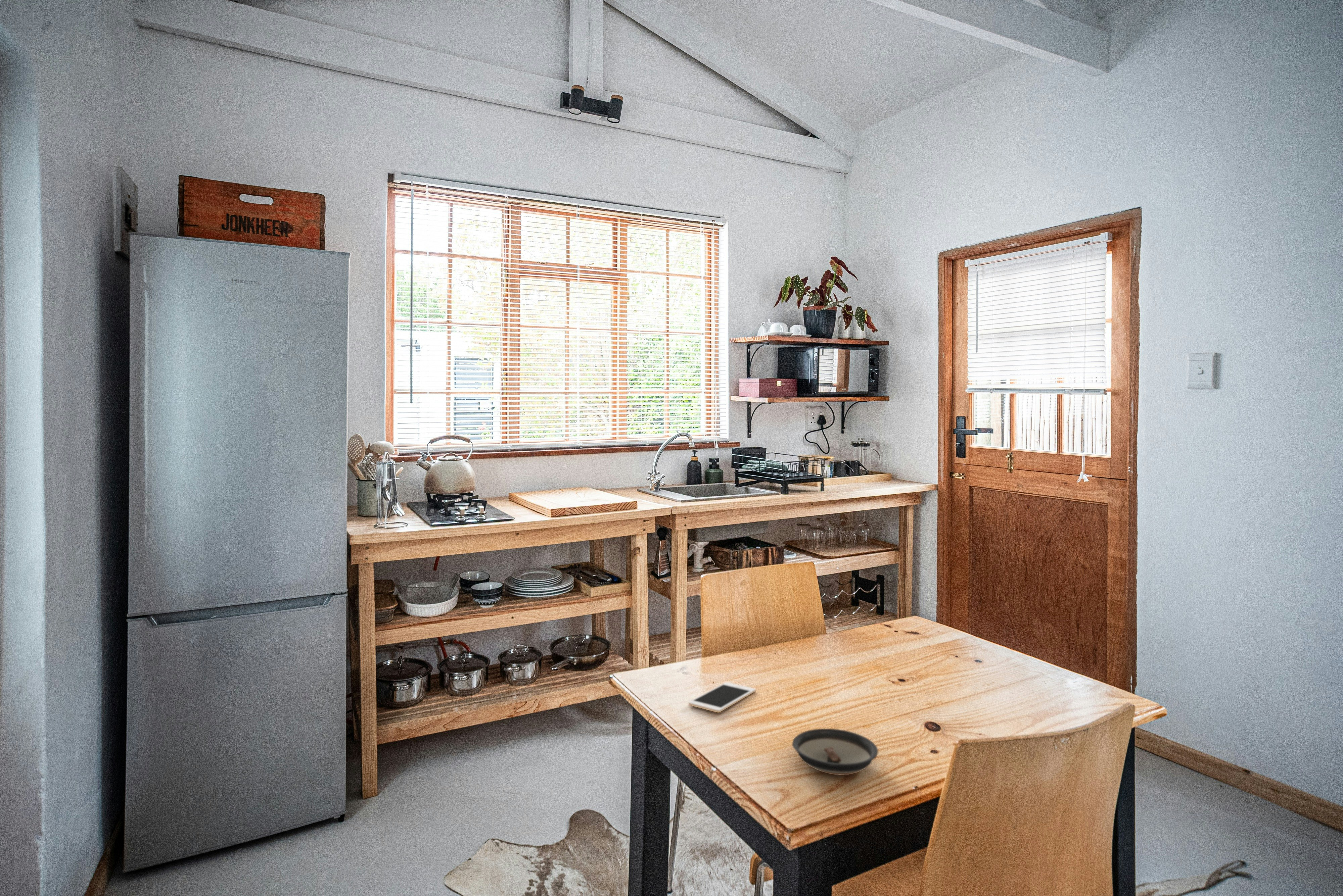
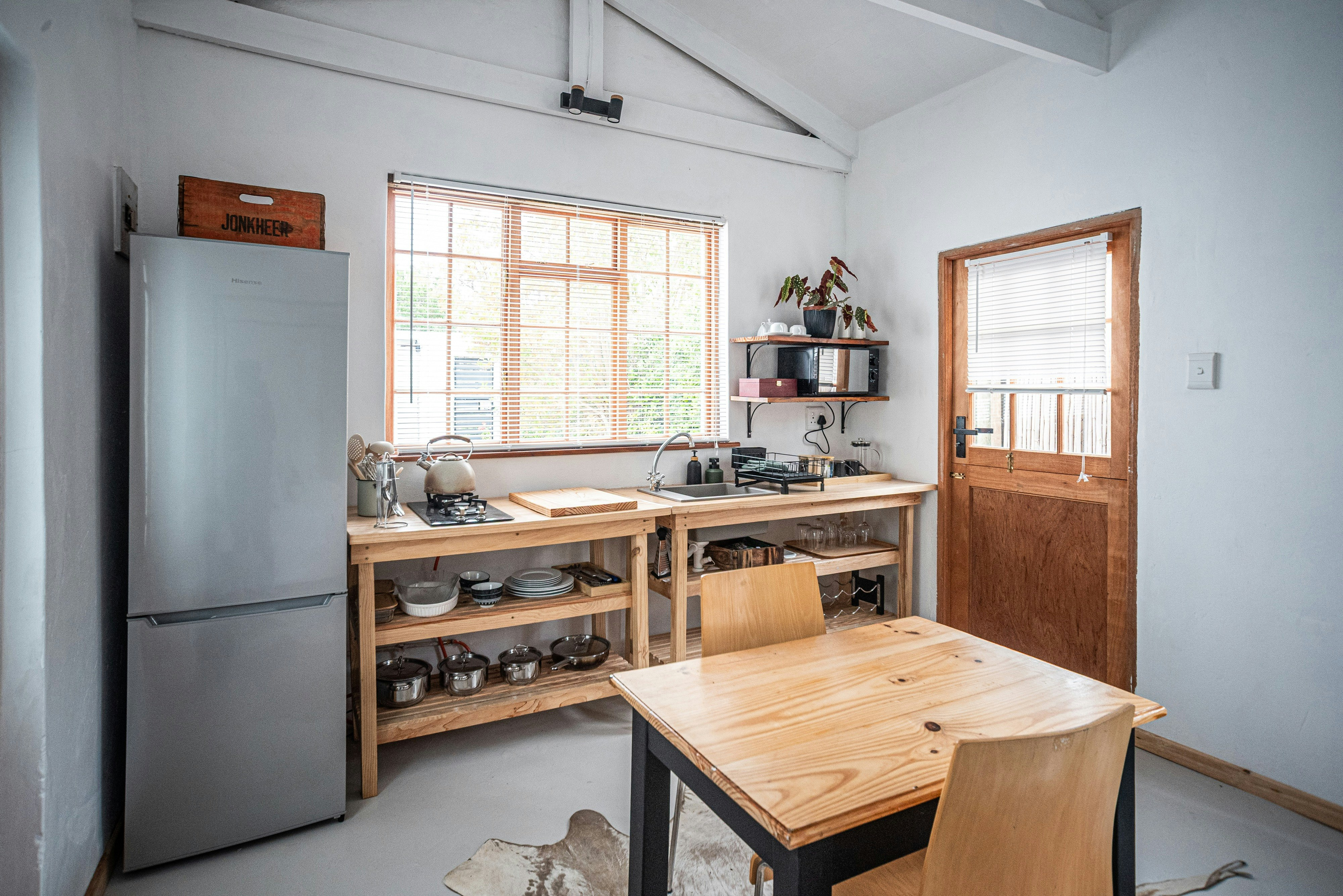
- saucer (835, 755)
- cell phone (723, 697)
